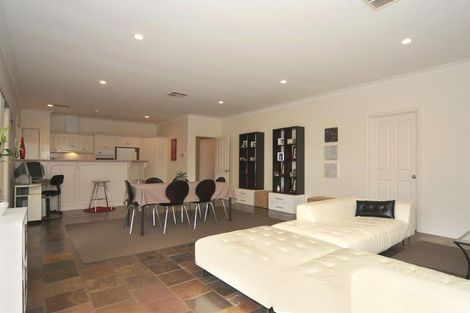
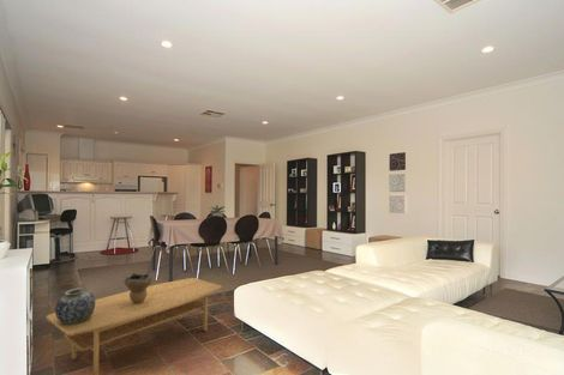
+ decorative bowl (138, 288)
+ vase (76, 304)
+ coffee table (145, 320)
